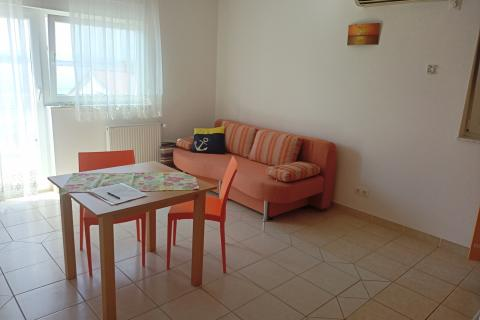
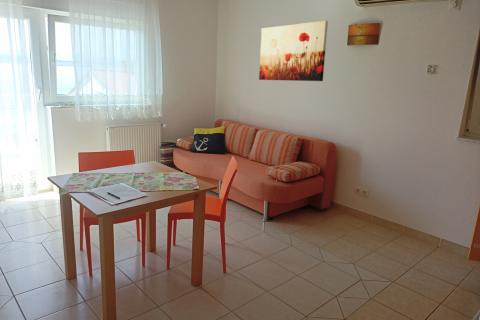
+ wall art (290, 53)
